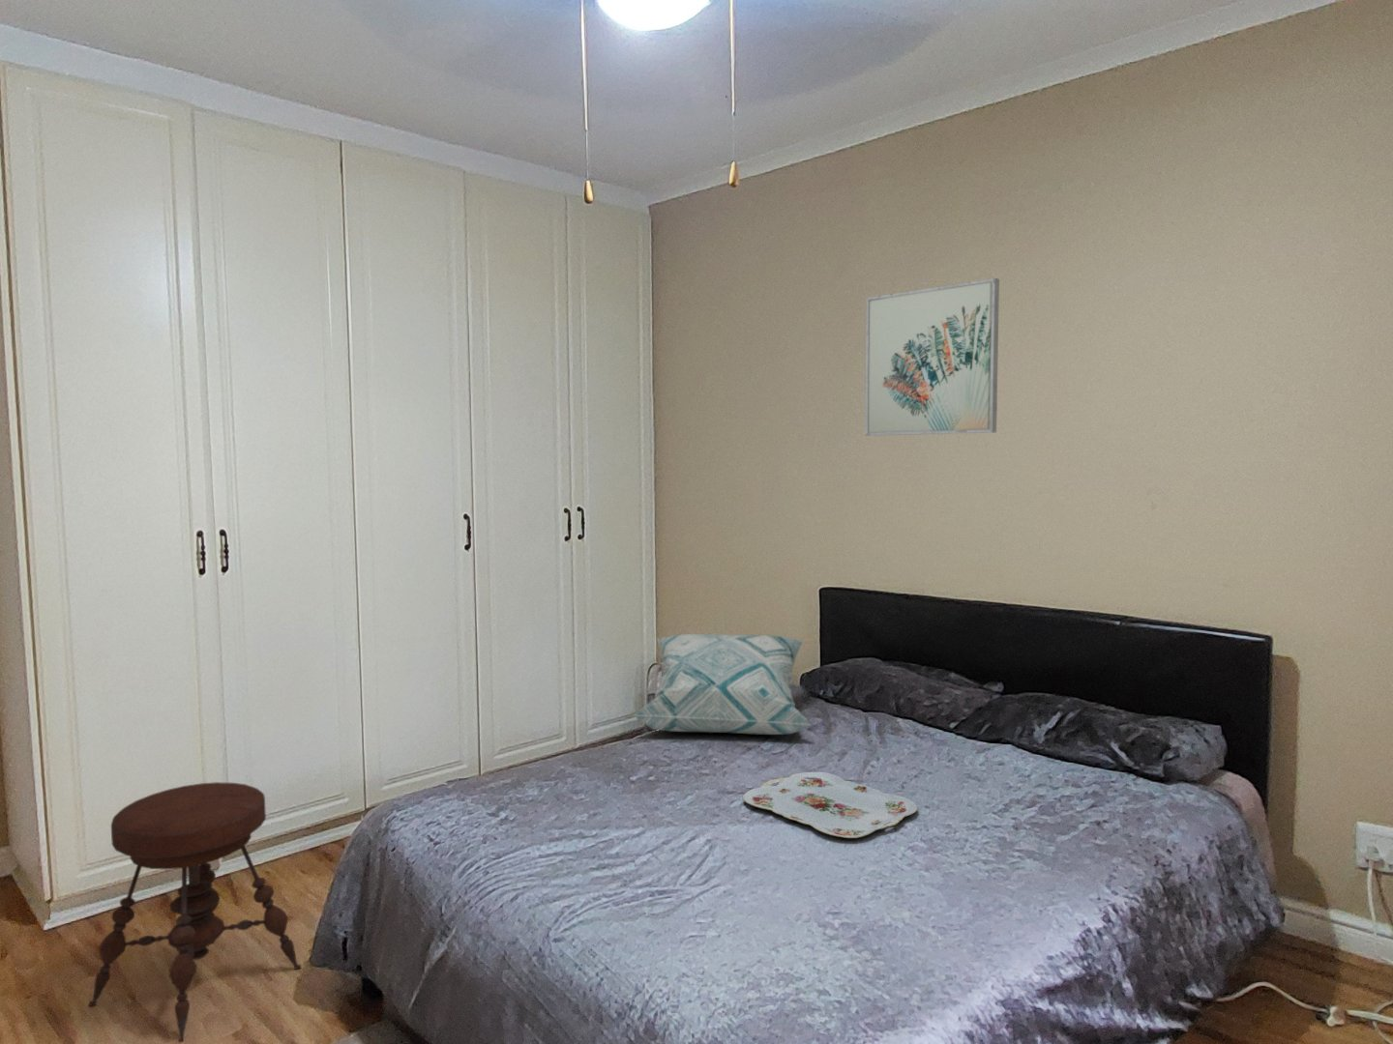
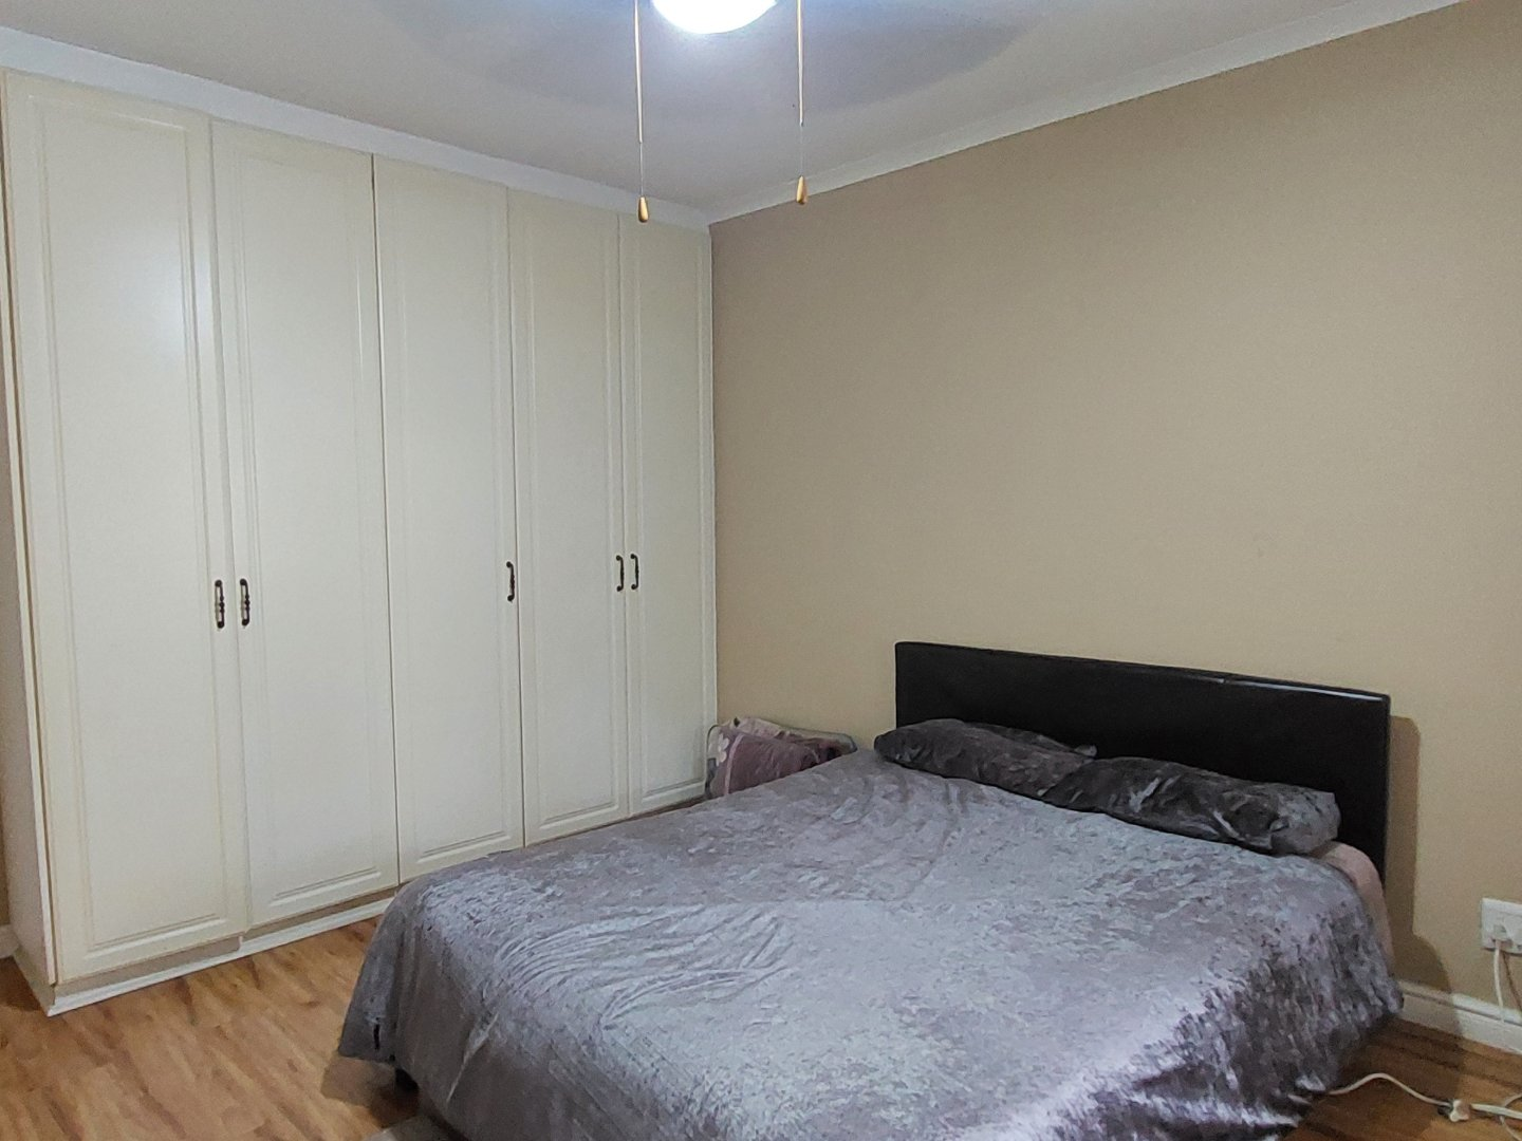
- serving tray (828, 804)
- wall art (928, 362)
- decorative pillow (725, 681)
- stool (194, 893)
